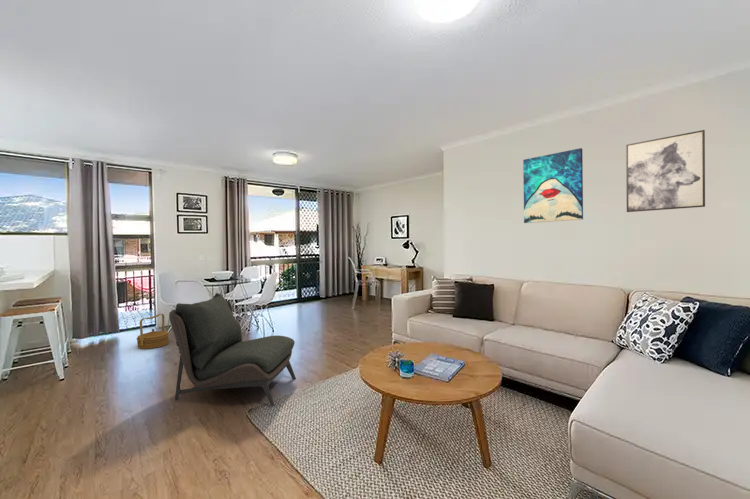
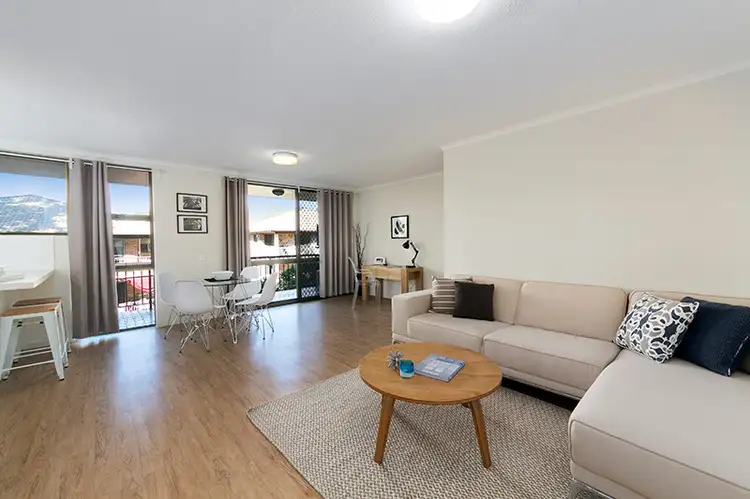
- wall art (663, 173)
- wall art (551, 187)
- basket (153, 330)
- armless chair (235, 343)
